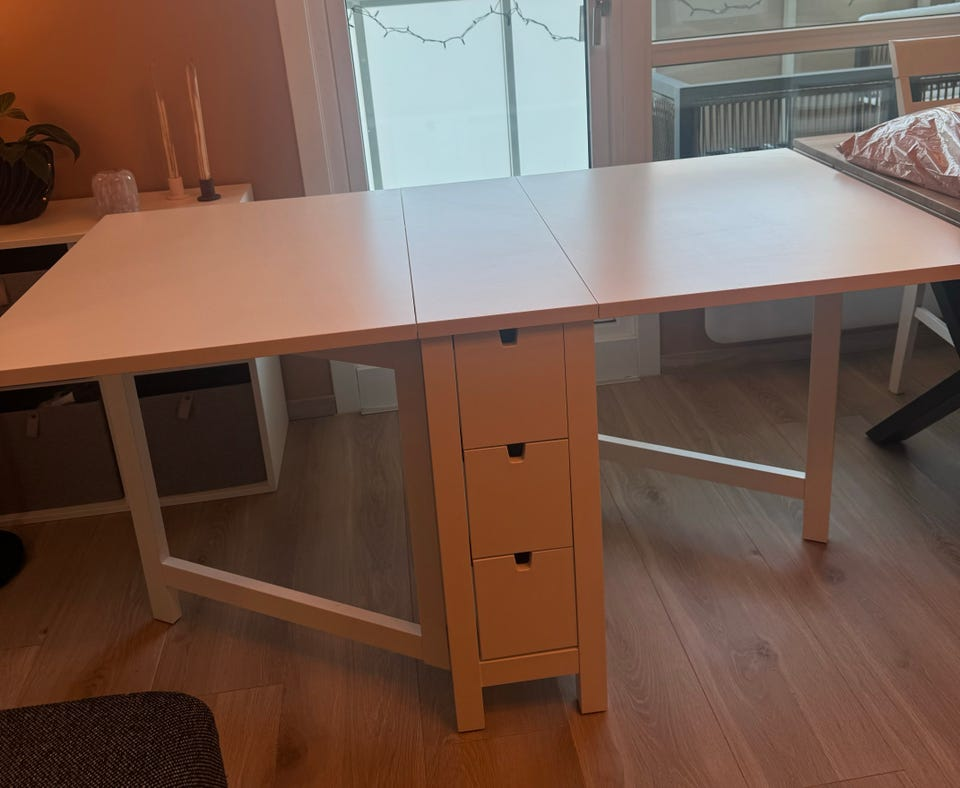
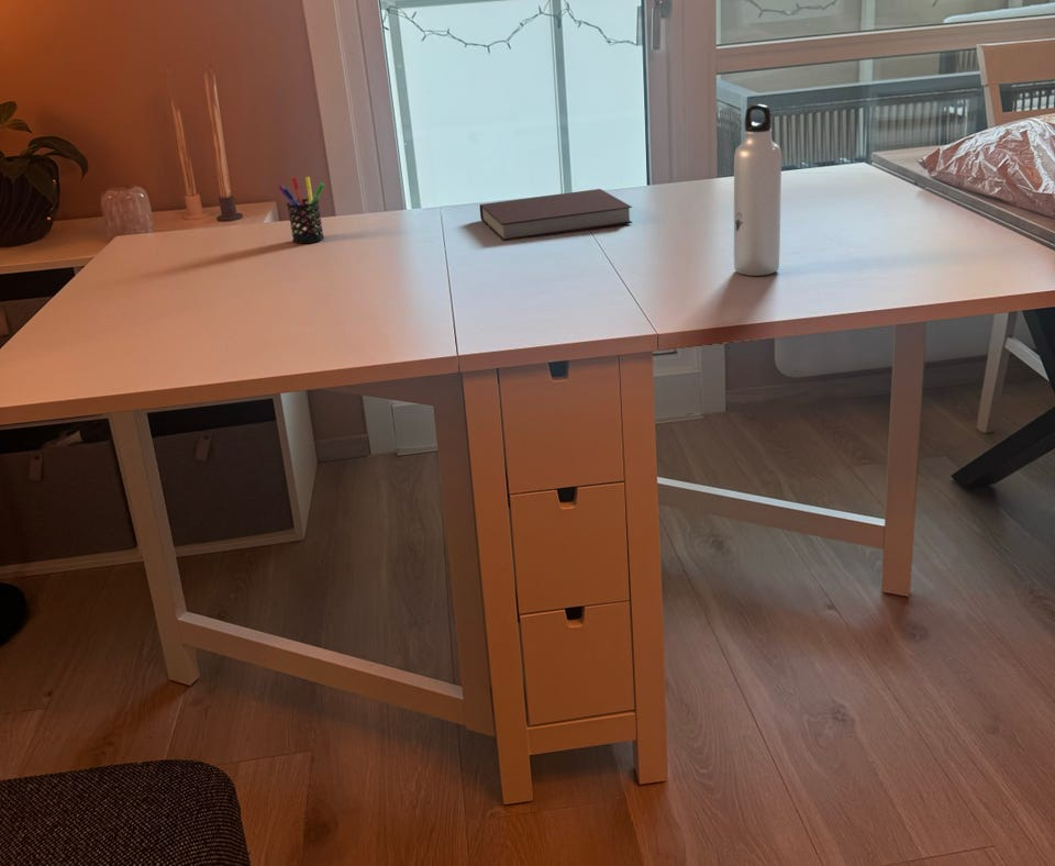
+ pen holder (306, 207)
+ notebook (554, 213)
+ water bottle (757, 189)
